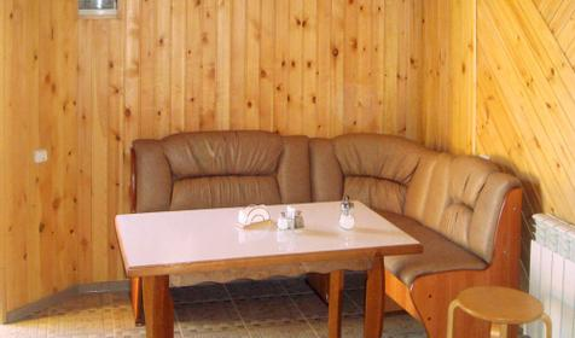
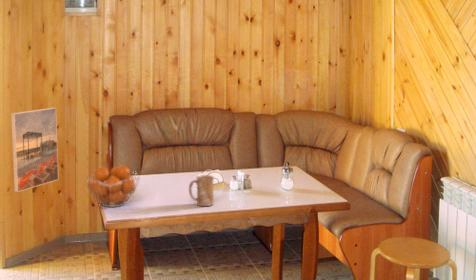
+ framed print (35, 148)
+ fruit basket (113, 185)
+ mug (201, 190)
